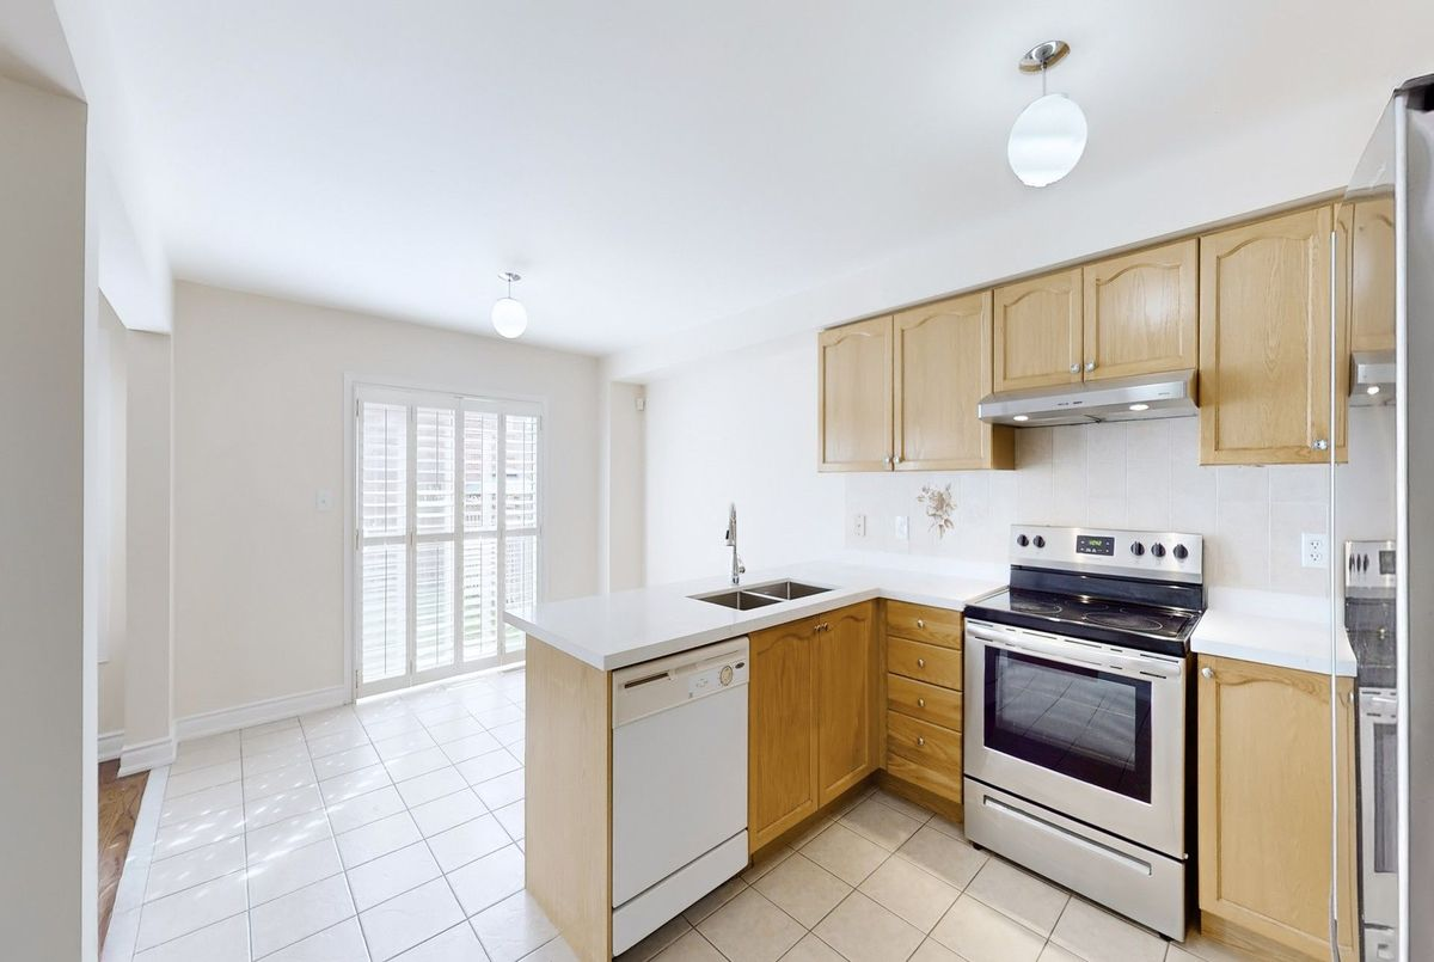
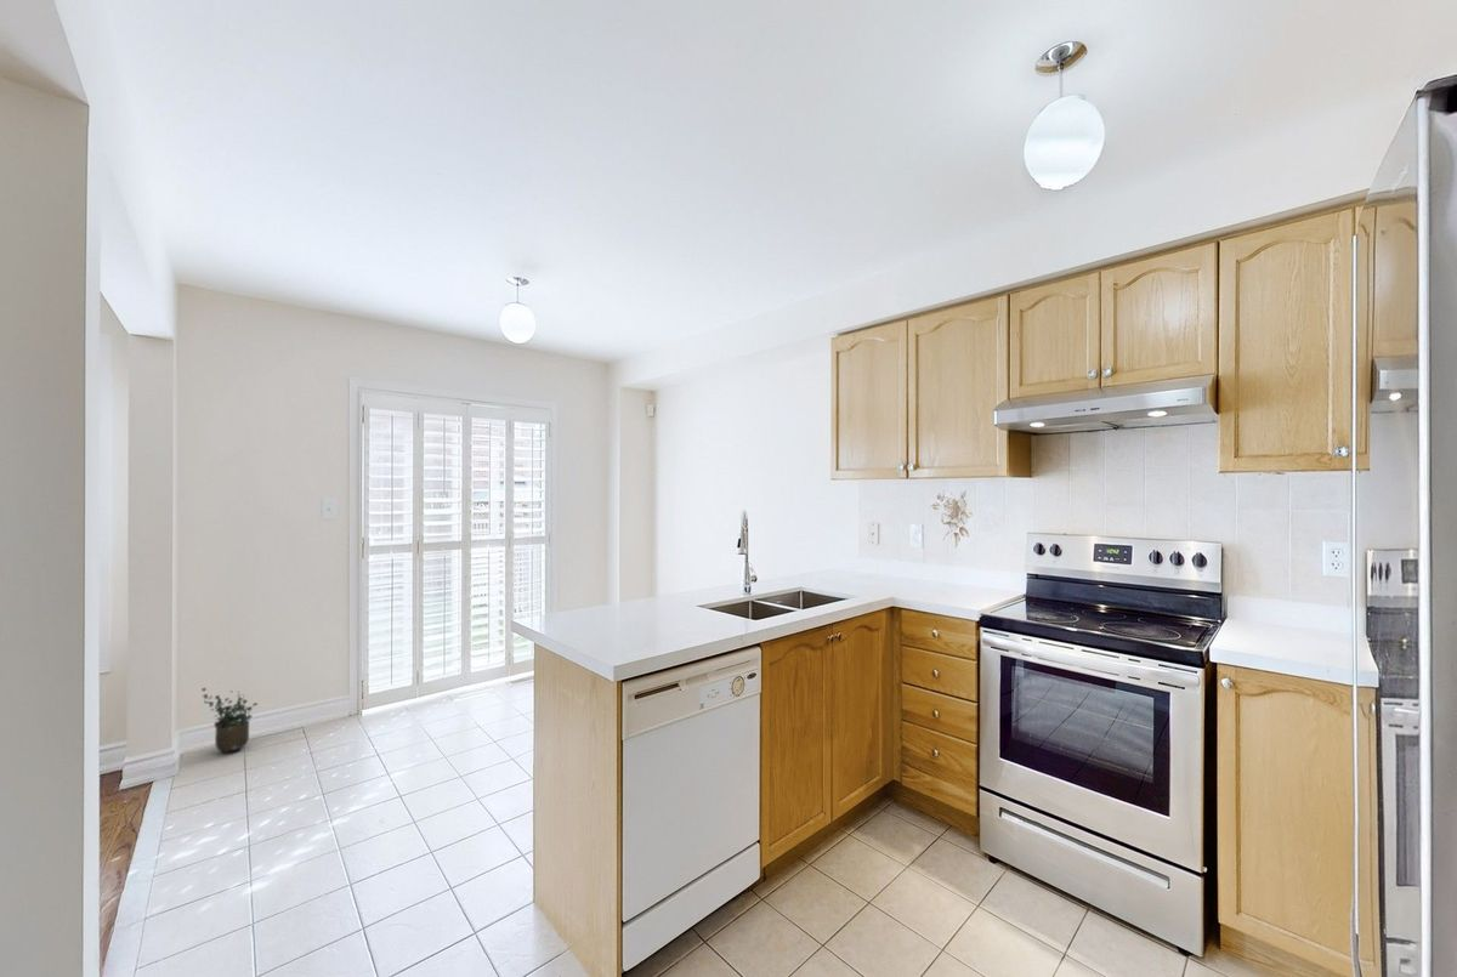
+ potted plant (229, 717)
